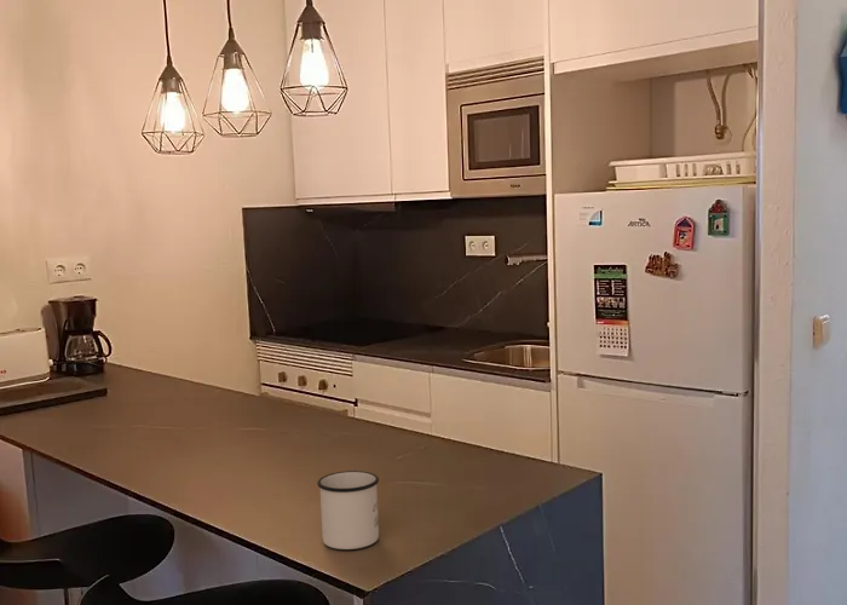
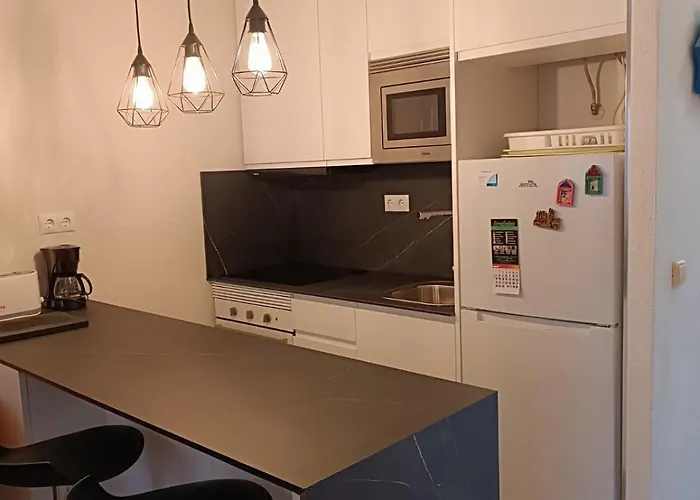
- mug (346, 506)
